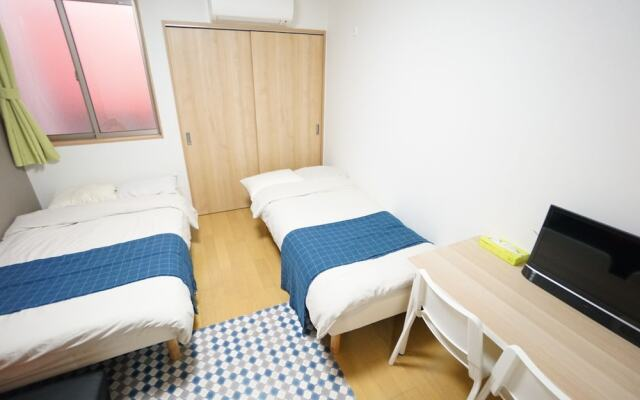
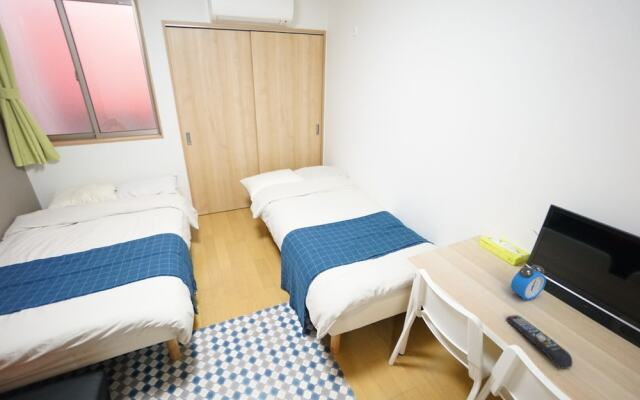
+ alarm clock (528, 281)
+ remote control (537, 337)
